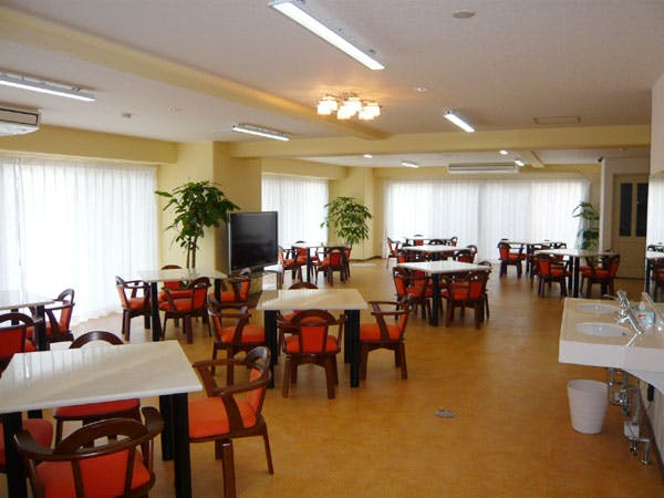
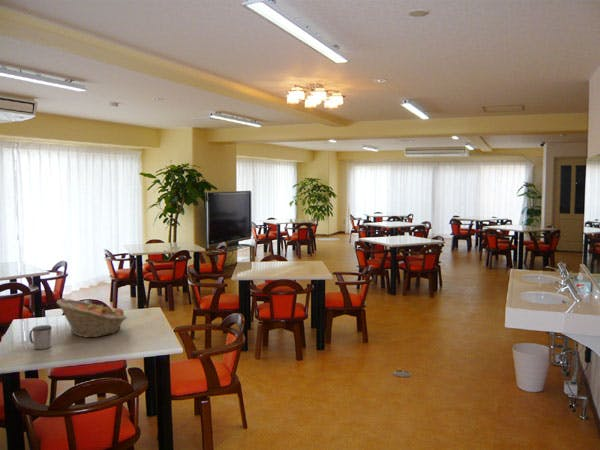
+ mug (41, 337)
+ fruit basket (92, 315)
